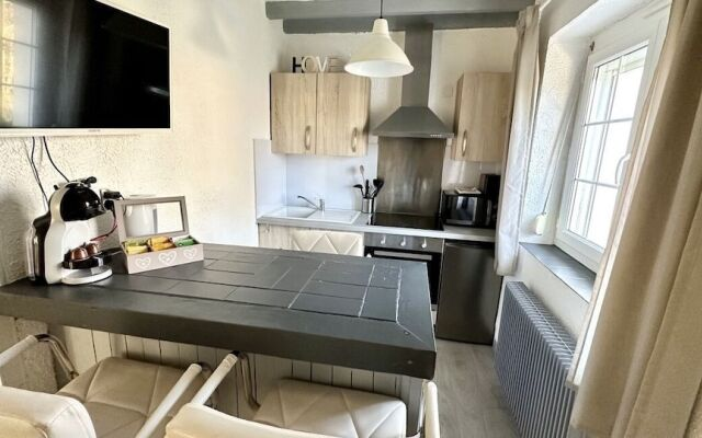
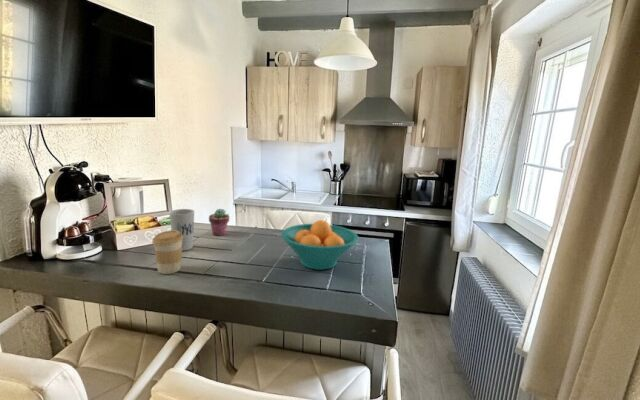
+ cup (182, 229)
+ fruit bowl (319, 242)
+ coffee cup (168, 251)
+ potted succulent (219, 221)
